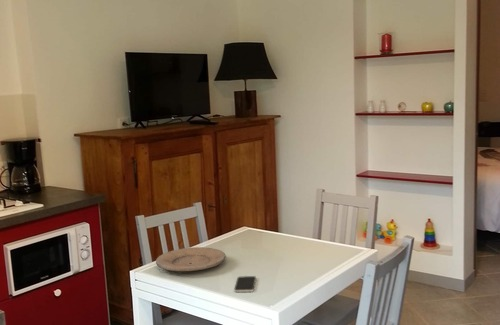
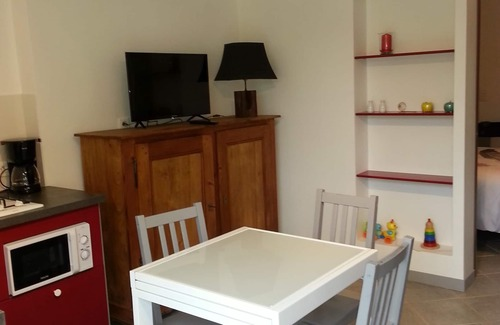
- smartphone (245, 283)
- plate (191, 261)
